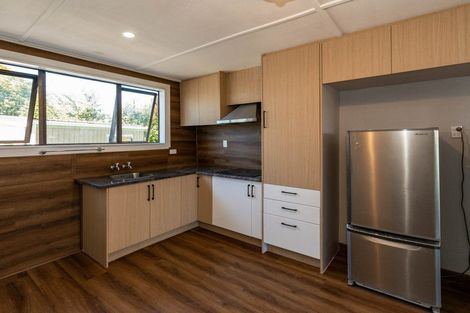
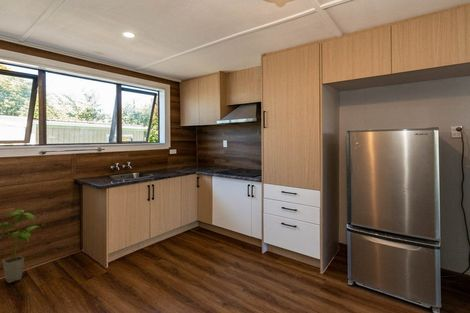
+ house plant (18, 243)
